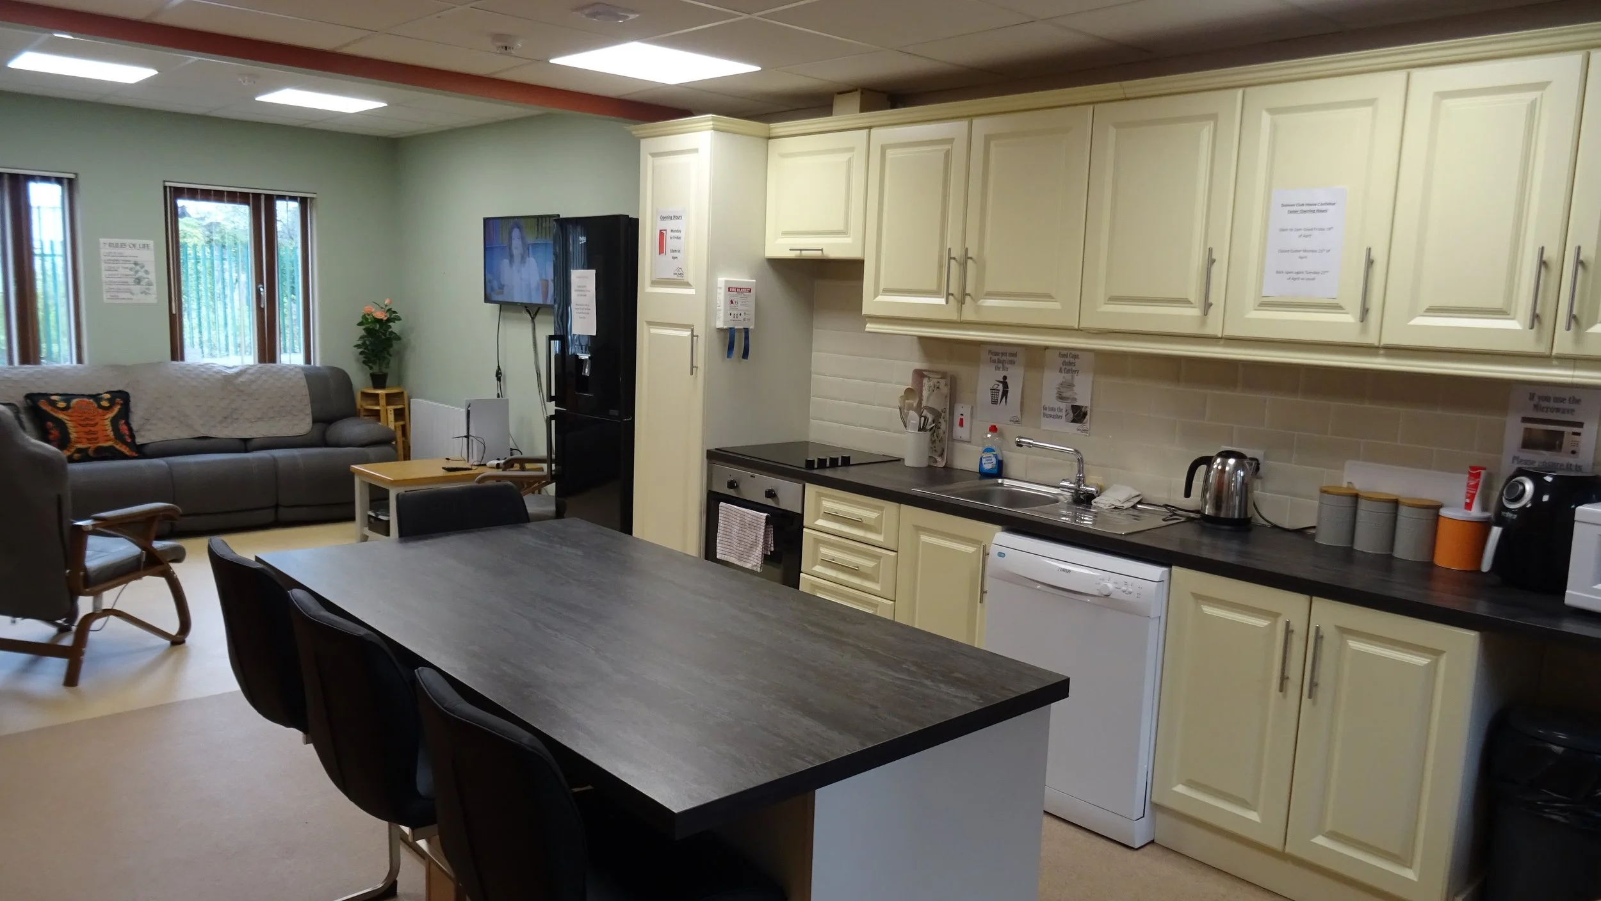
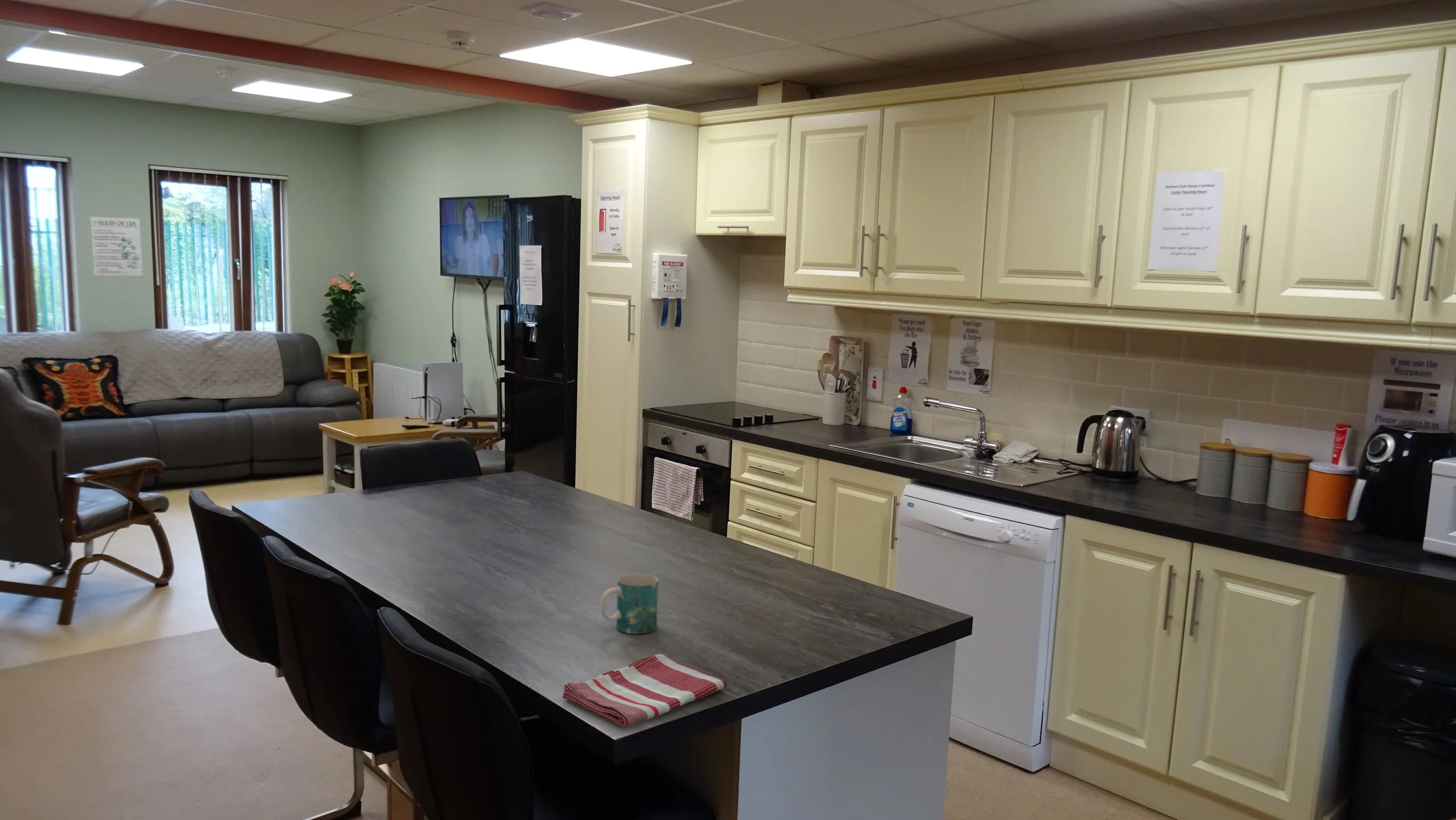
+ dish towel (645, 687)
+ mug (628, 604)
